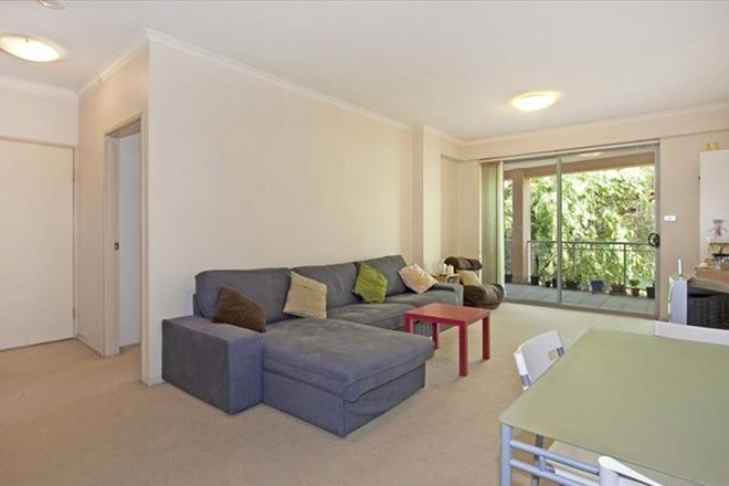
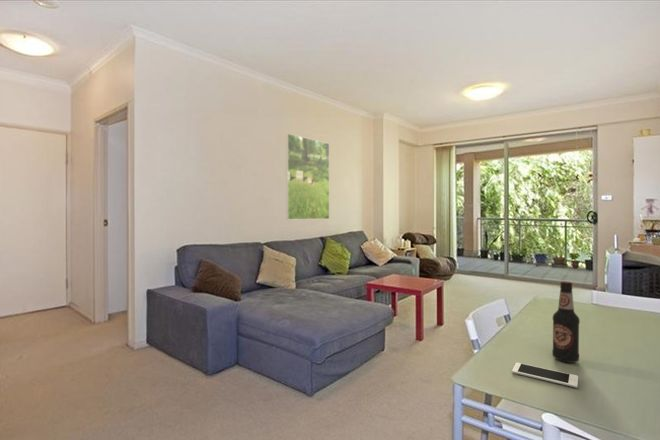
+ bottle (565, 320)
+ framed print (309, 179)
+ cell phone (544, 374)
